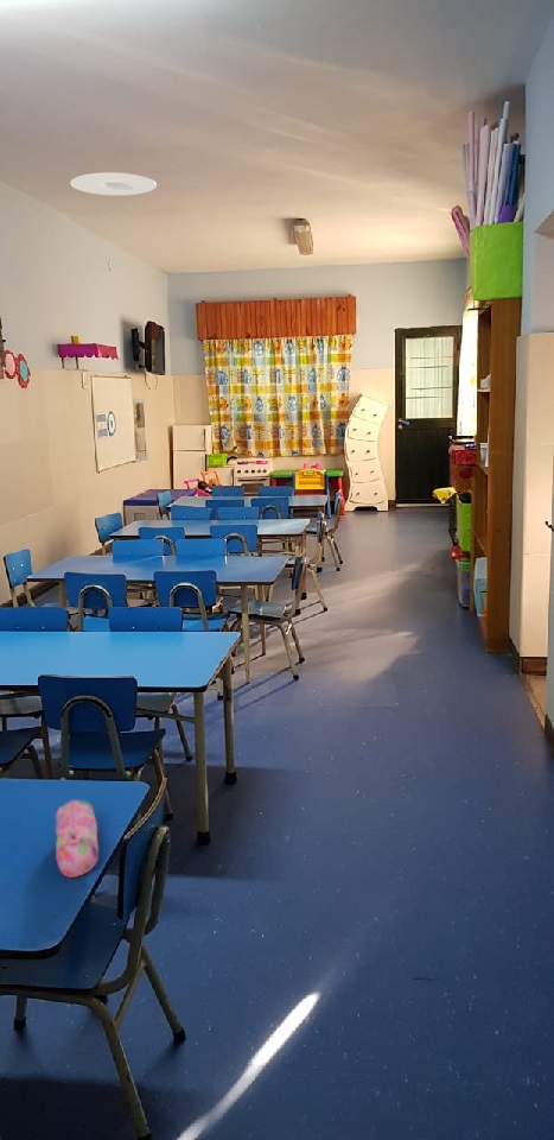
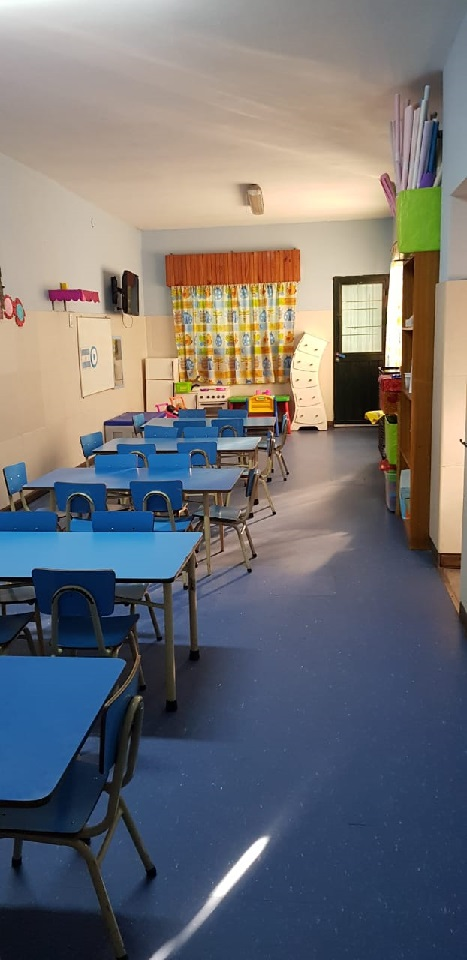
- ceiling light (113, 179)
- pencil case (76, 835)
